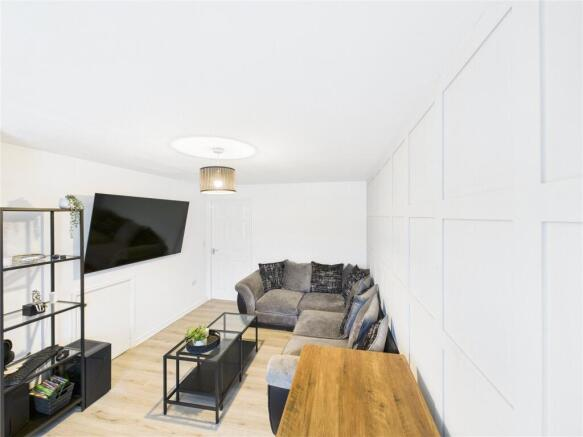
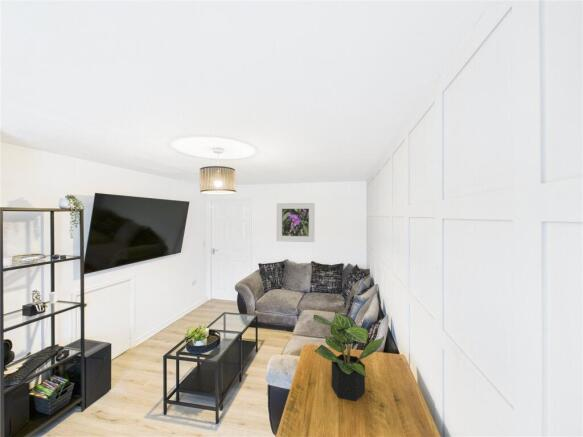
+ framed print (295, 222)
+ potted plant (341, 349)
